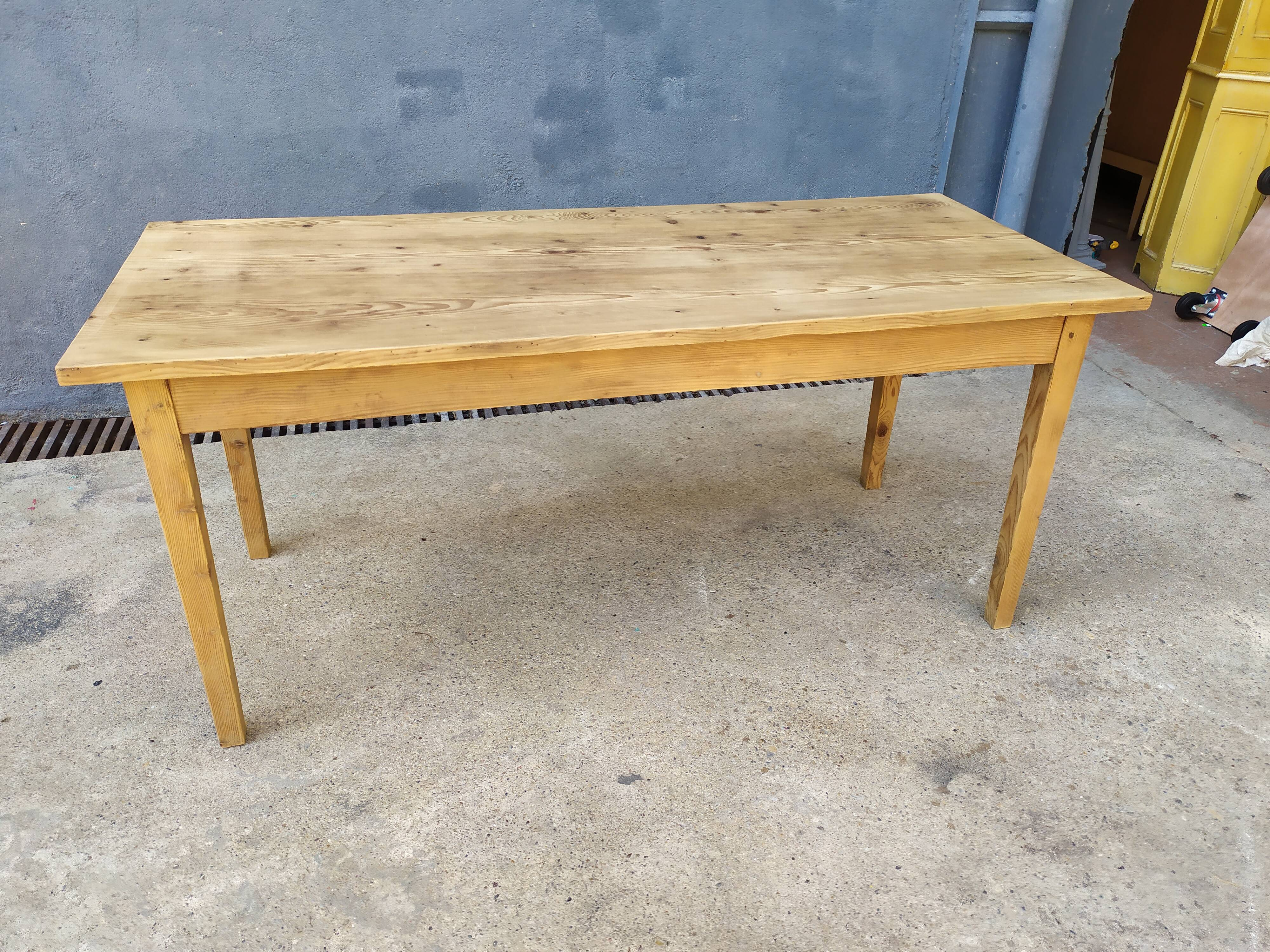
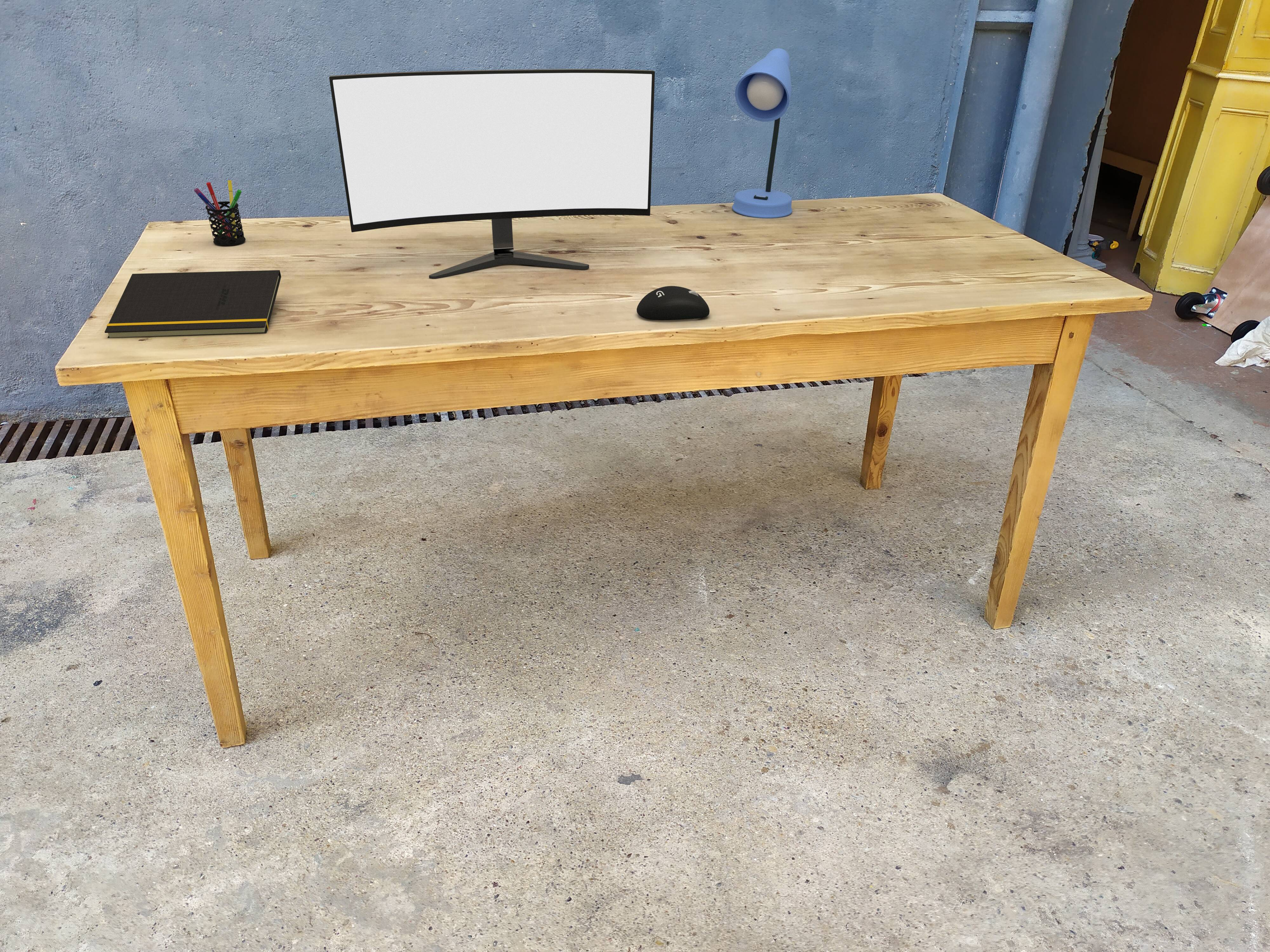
+ monitor (502, 174)
+ computer mouse (672, 302)
+ pen holder (225, 211)
+ notepad (197, 303)
+ desk lamp (772, 137)
